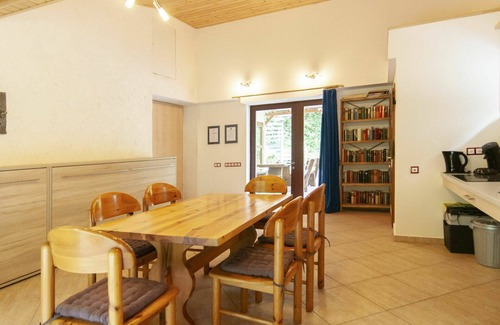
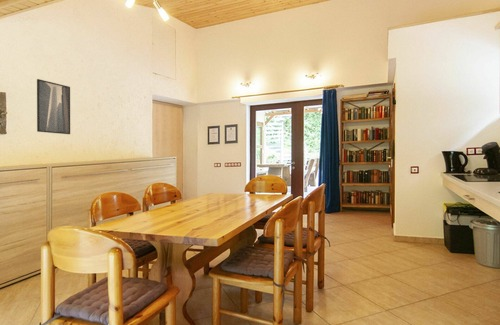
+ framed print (54, 108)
